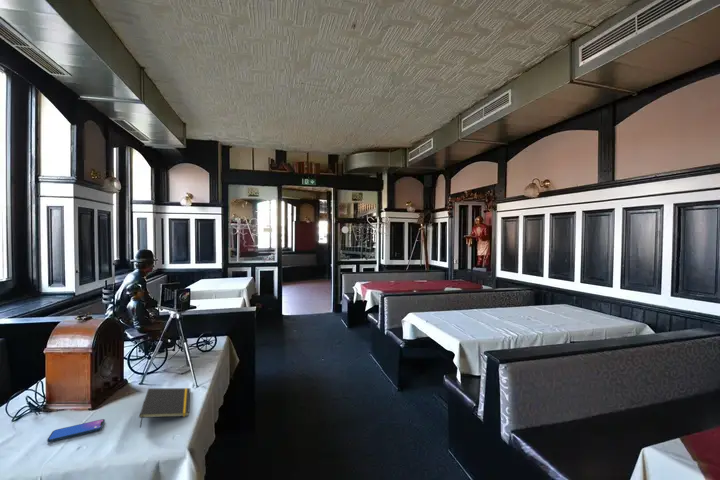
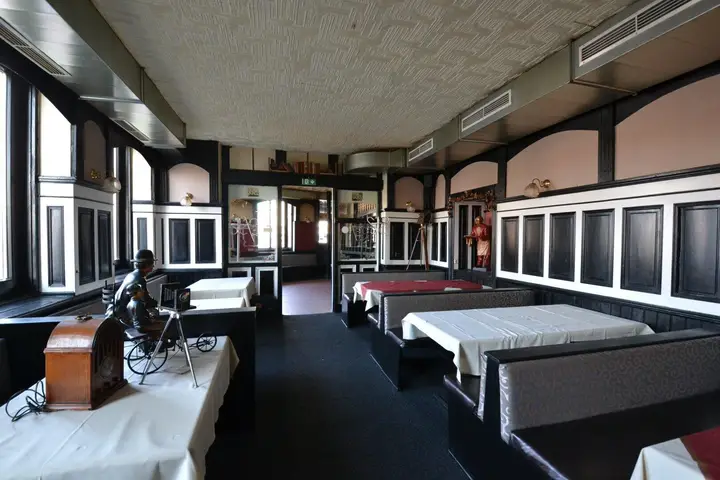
- notepad (167, 401)
- smartphone (77, 429)
